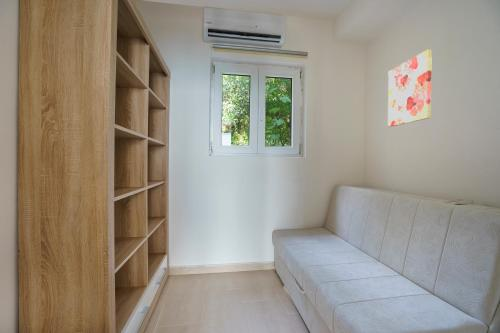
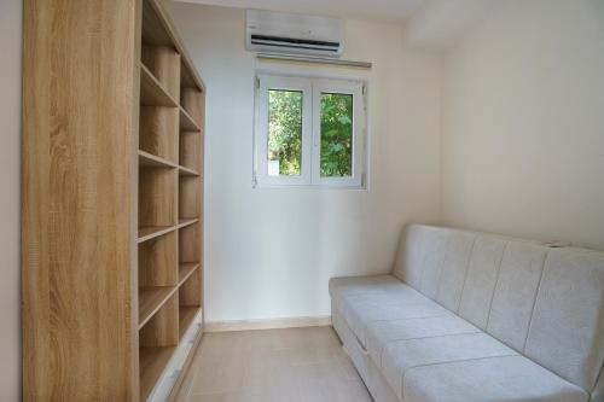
- wall art (407, 92)
